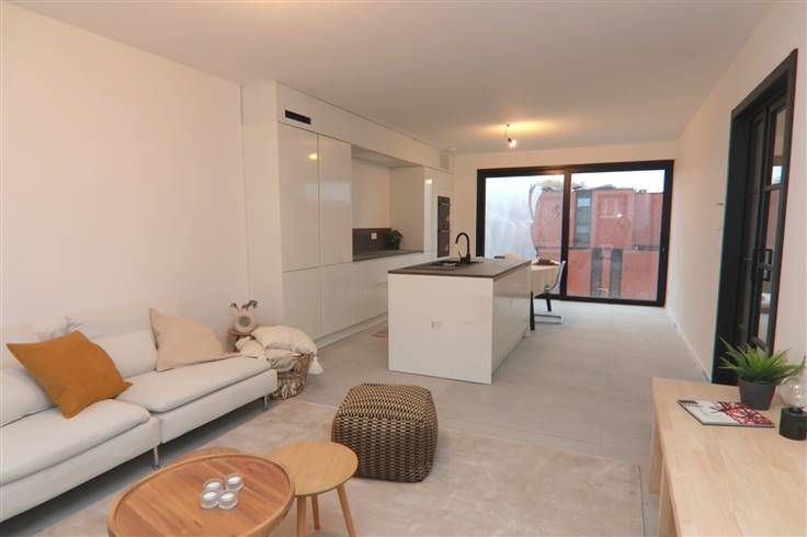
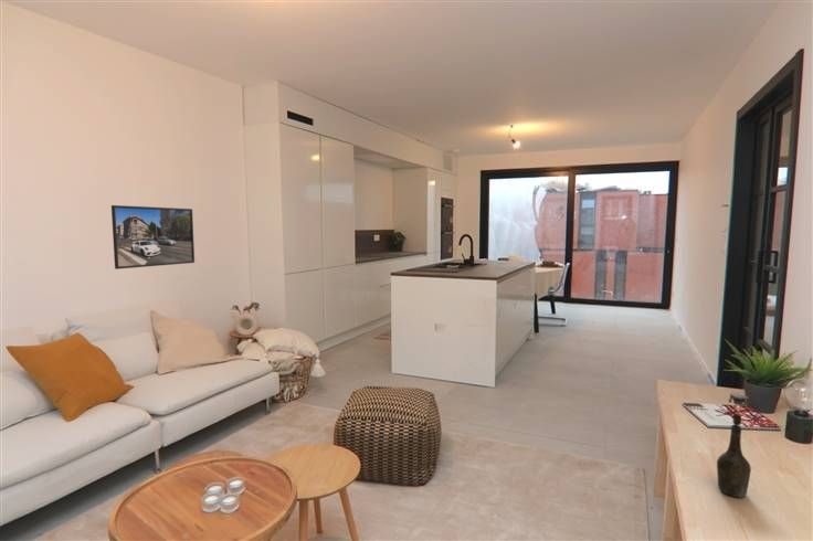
+ bottle (735, 443)
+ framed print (156, 236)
